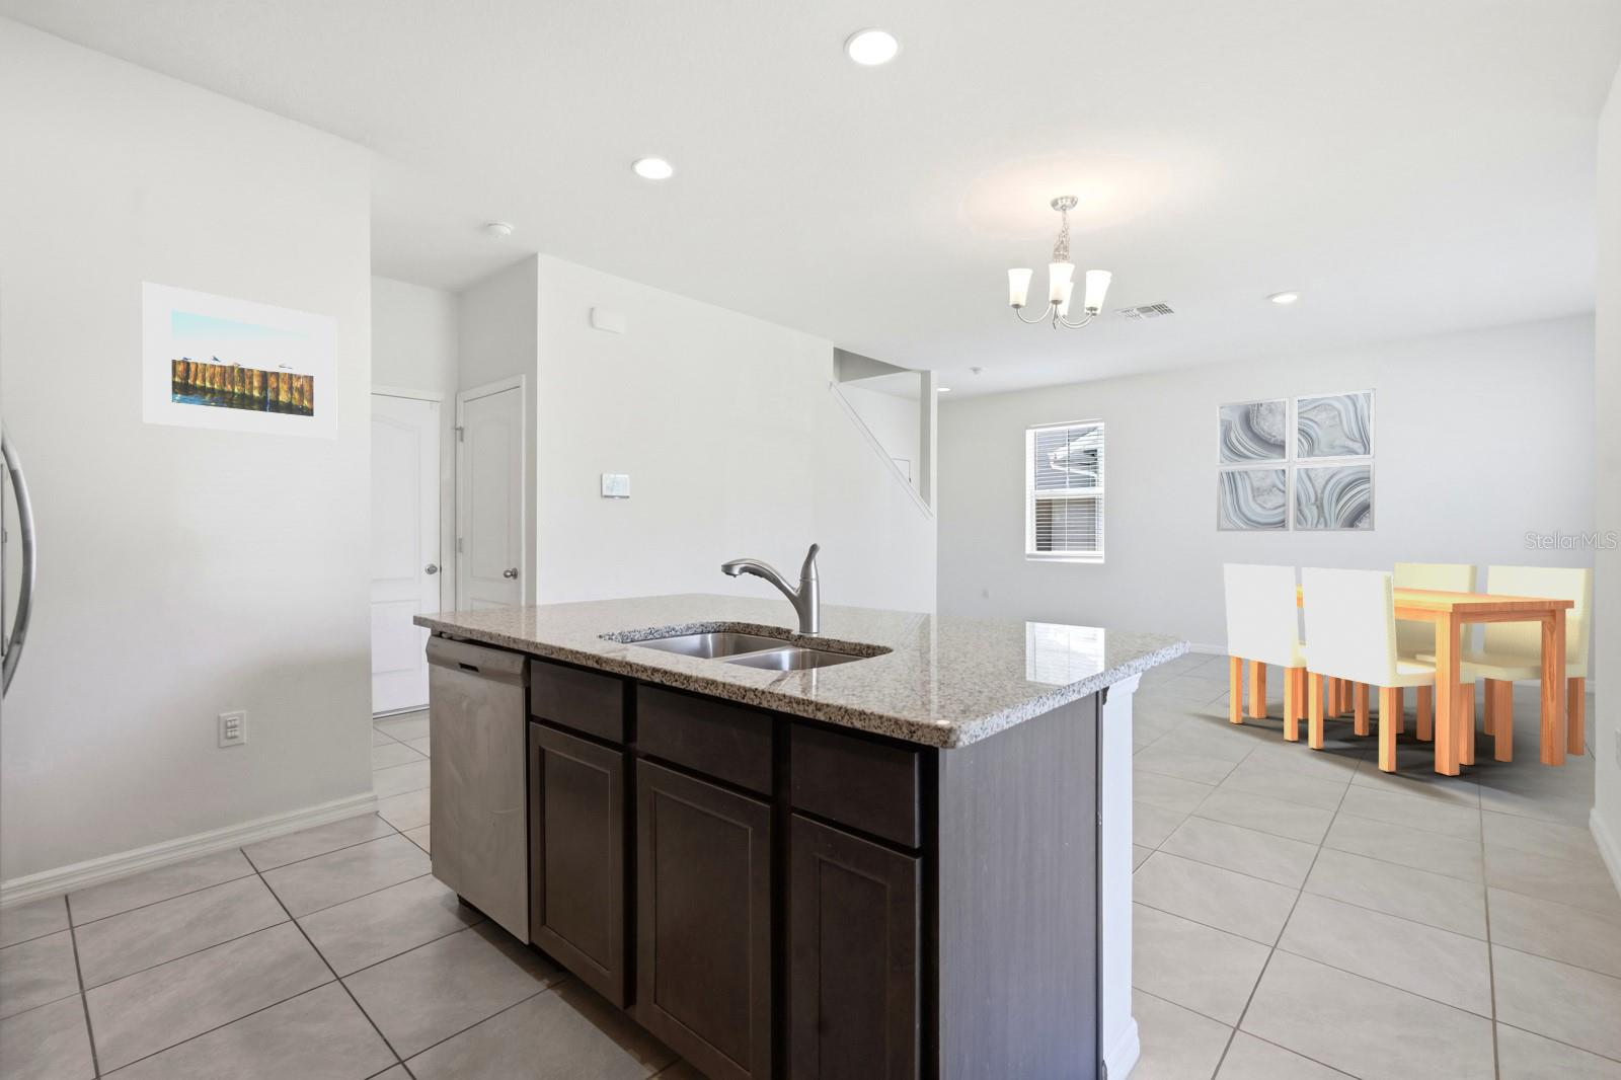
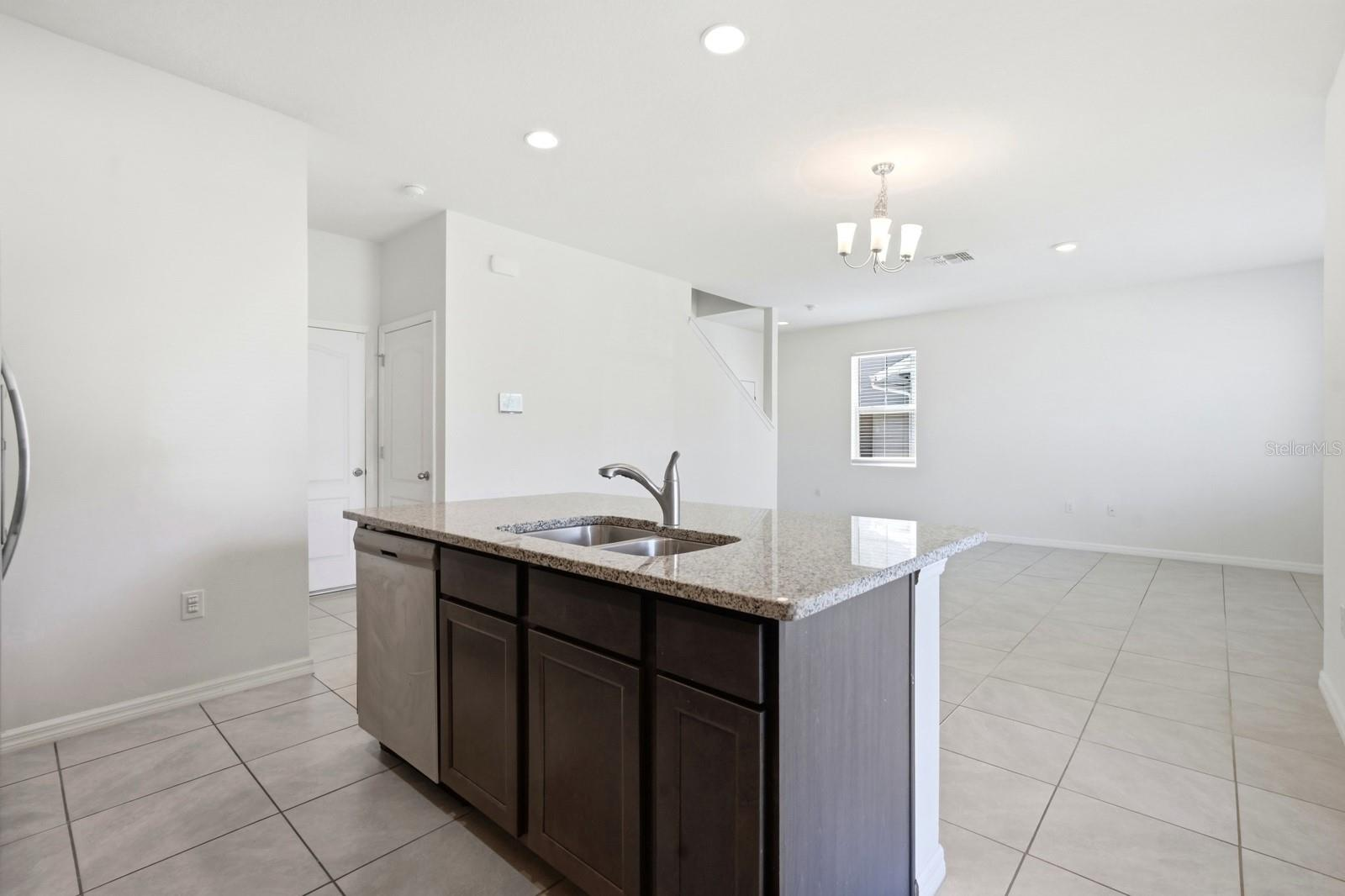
- wall art (1288, 462)
- dining set (1393, 651)
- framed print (246, 365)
